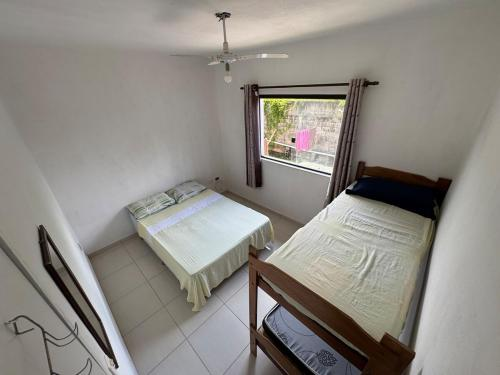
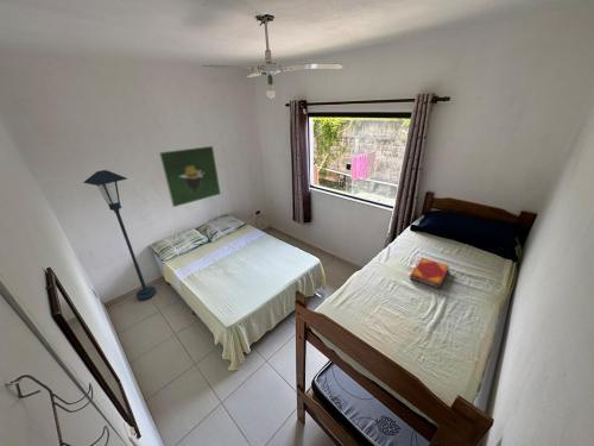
+ hardback book (429, 271)
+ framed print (192, 175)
+ floor lamp (127, 239)
